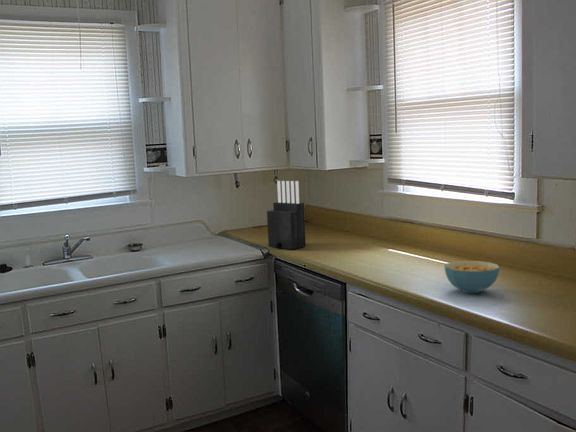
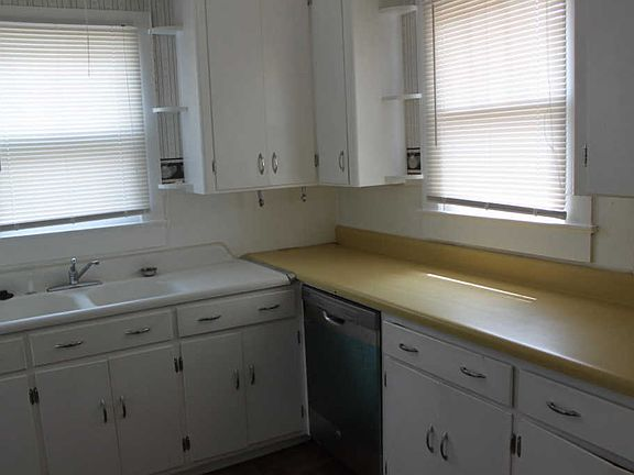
- knife block (284, 214)
- cereal bowl (471, 278)
